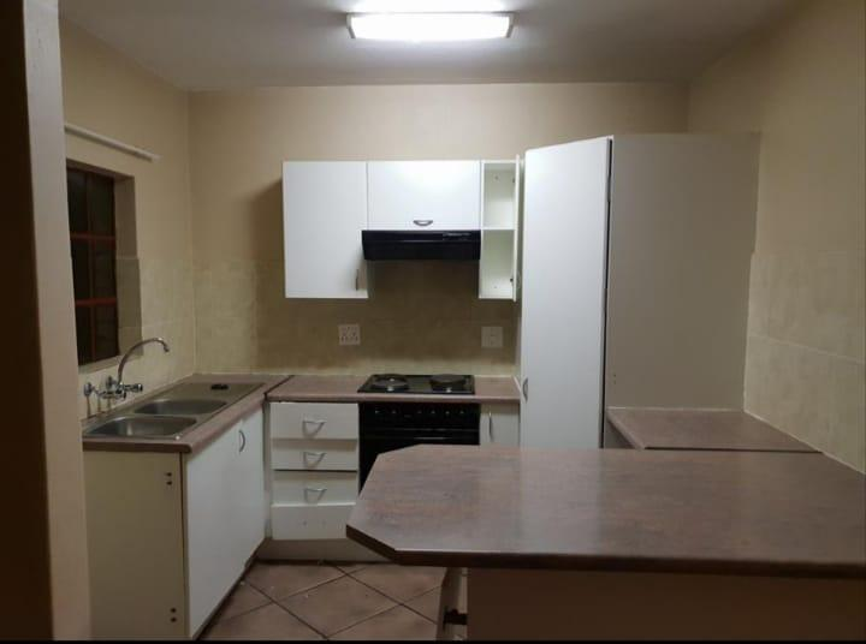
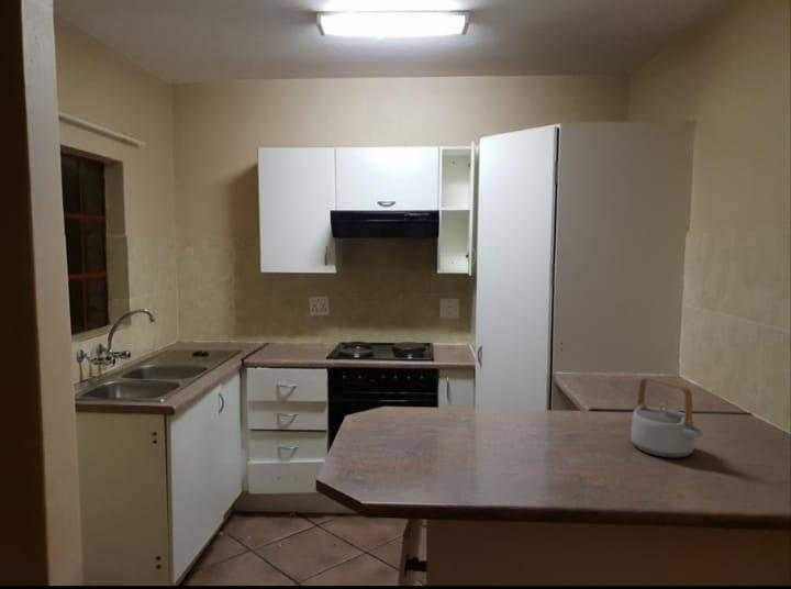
+ teapot (668, 416)
